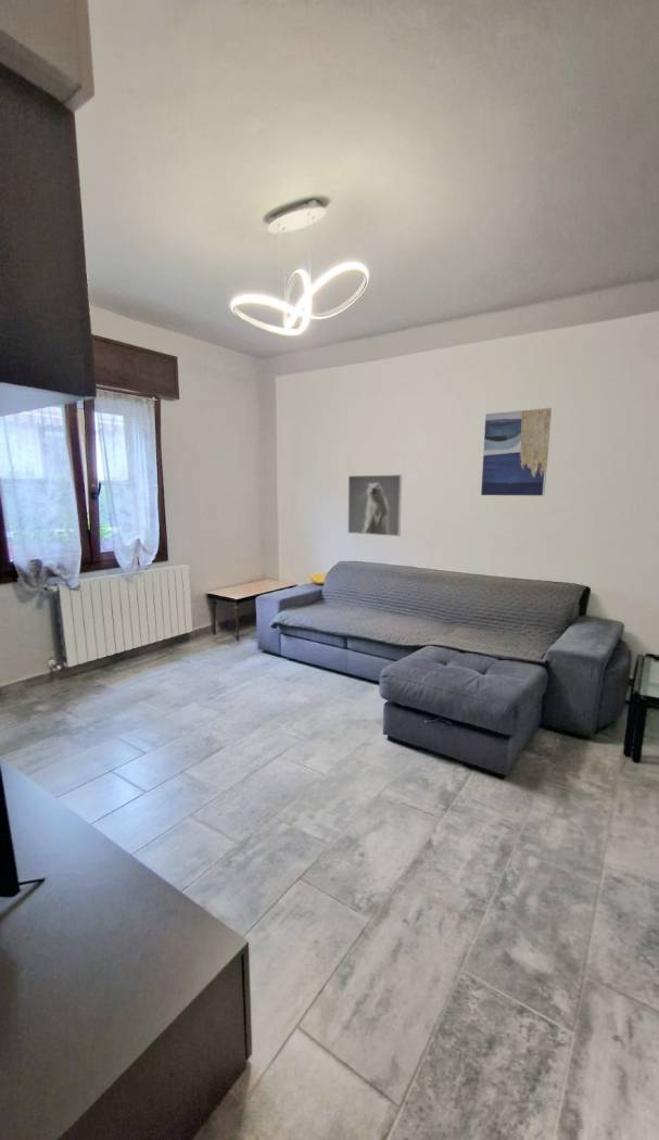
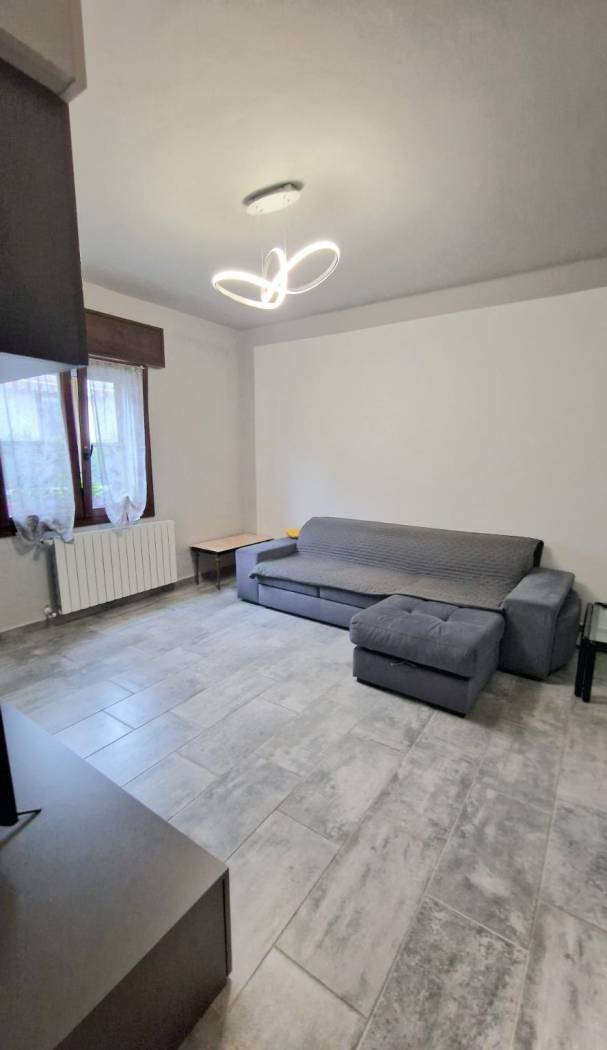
- wall art (515, 454)
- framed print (373, 505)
